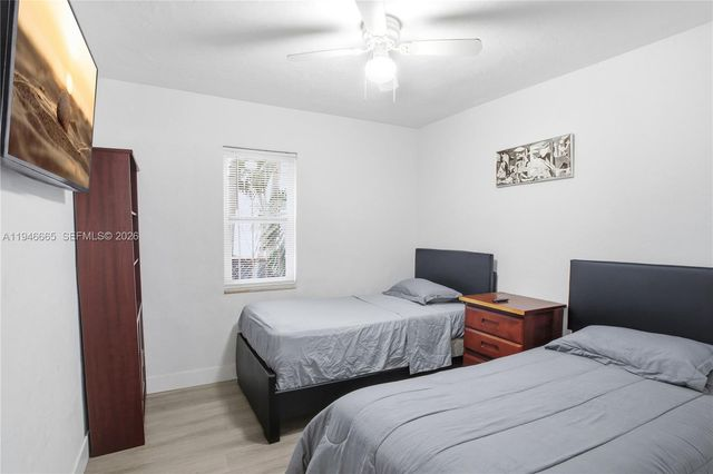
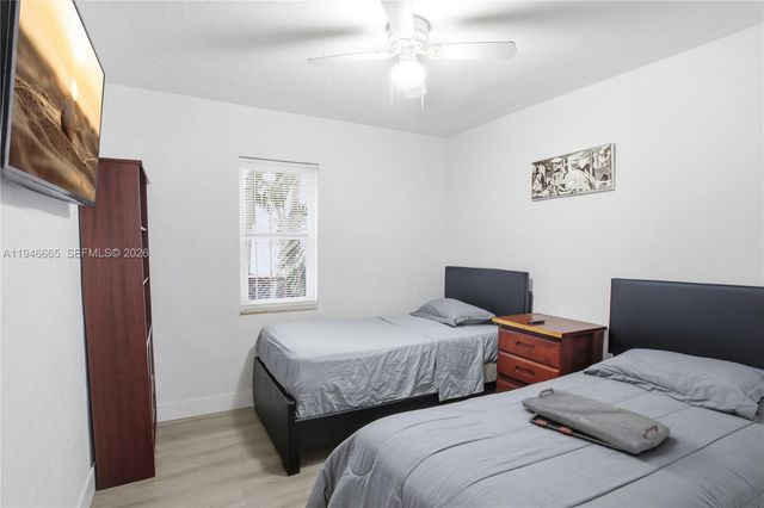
+ serving tray (586, 416)
